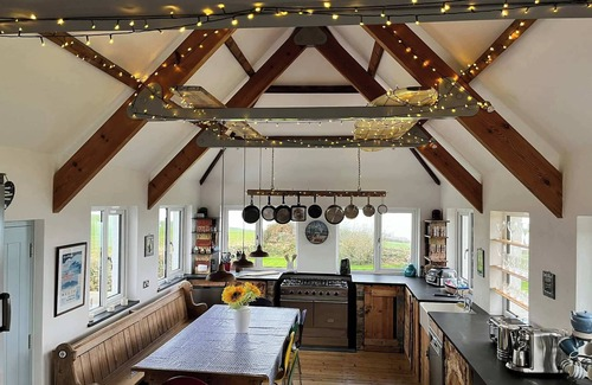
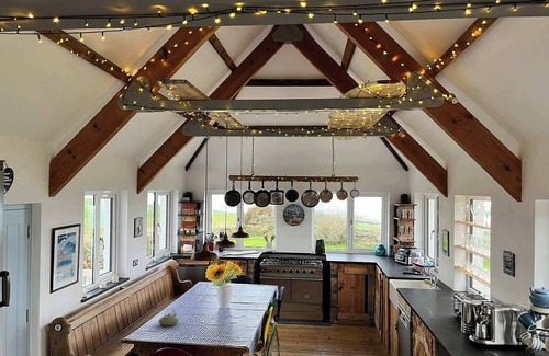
+ teapot (169, 315)
